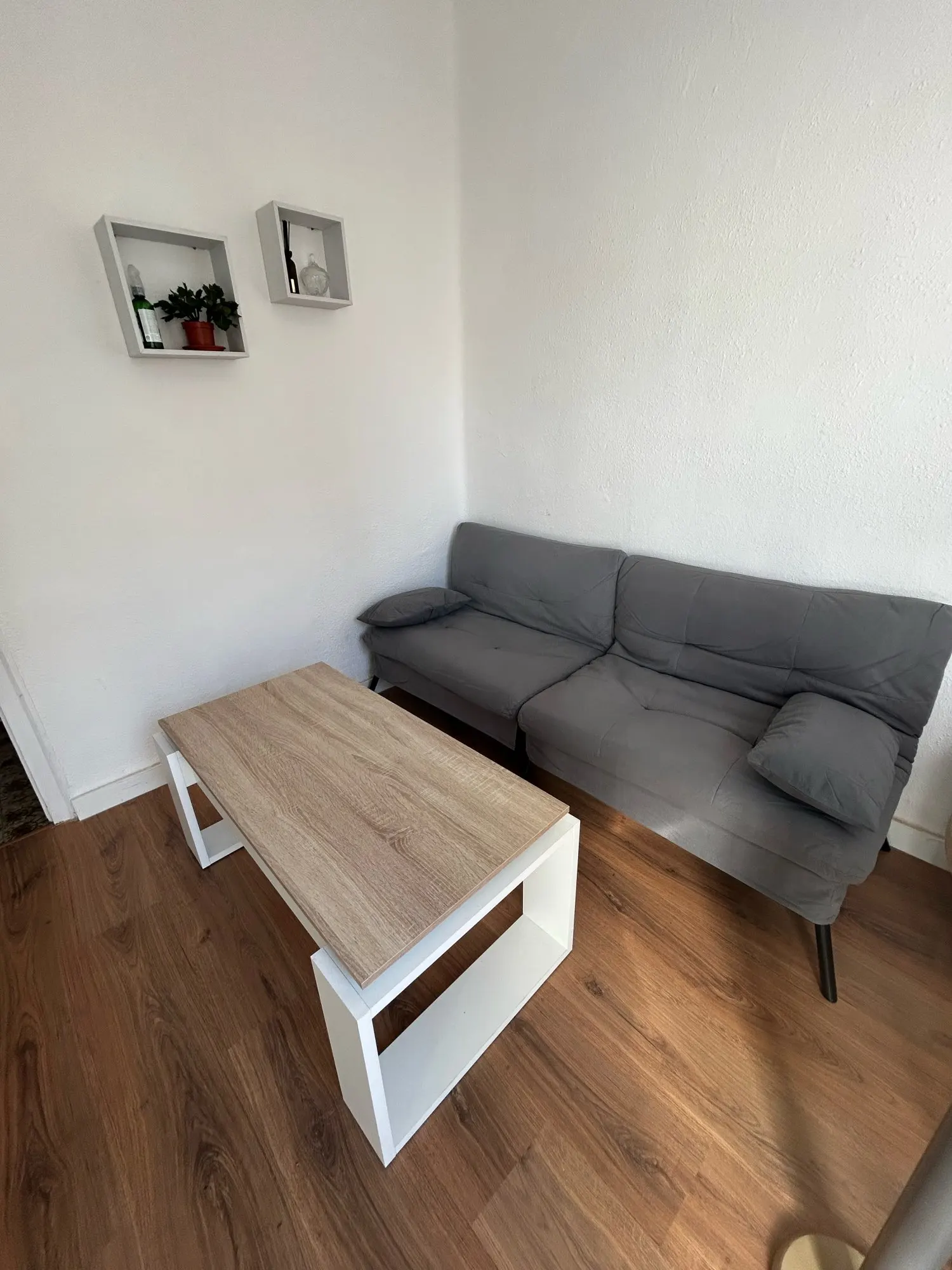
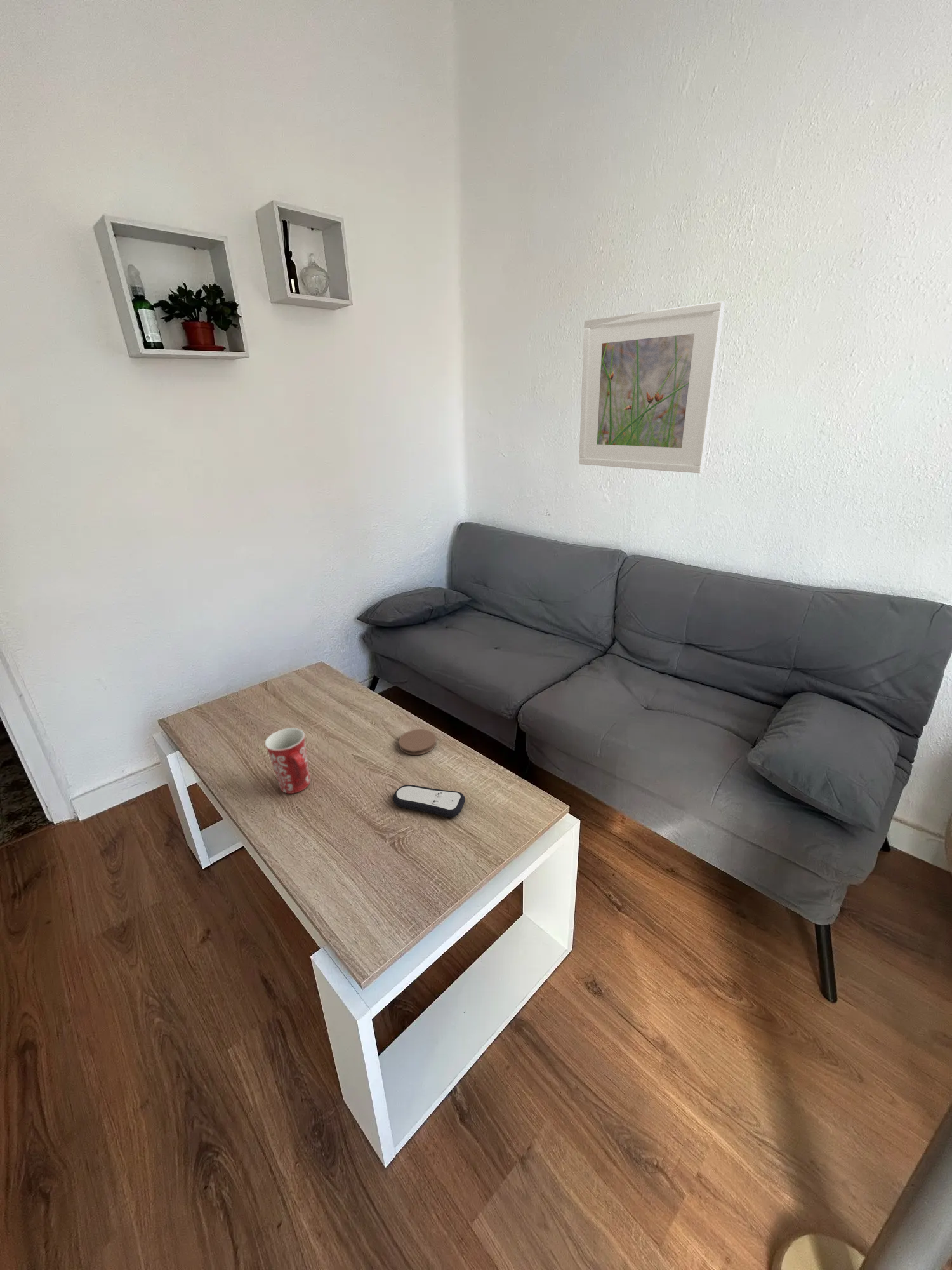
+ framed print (642, 394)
+ remote control (428, 799)
+ coaster (418, 741)
+ mug (293, 765)
